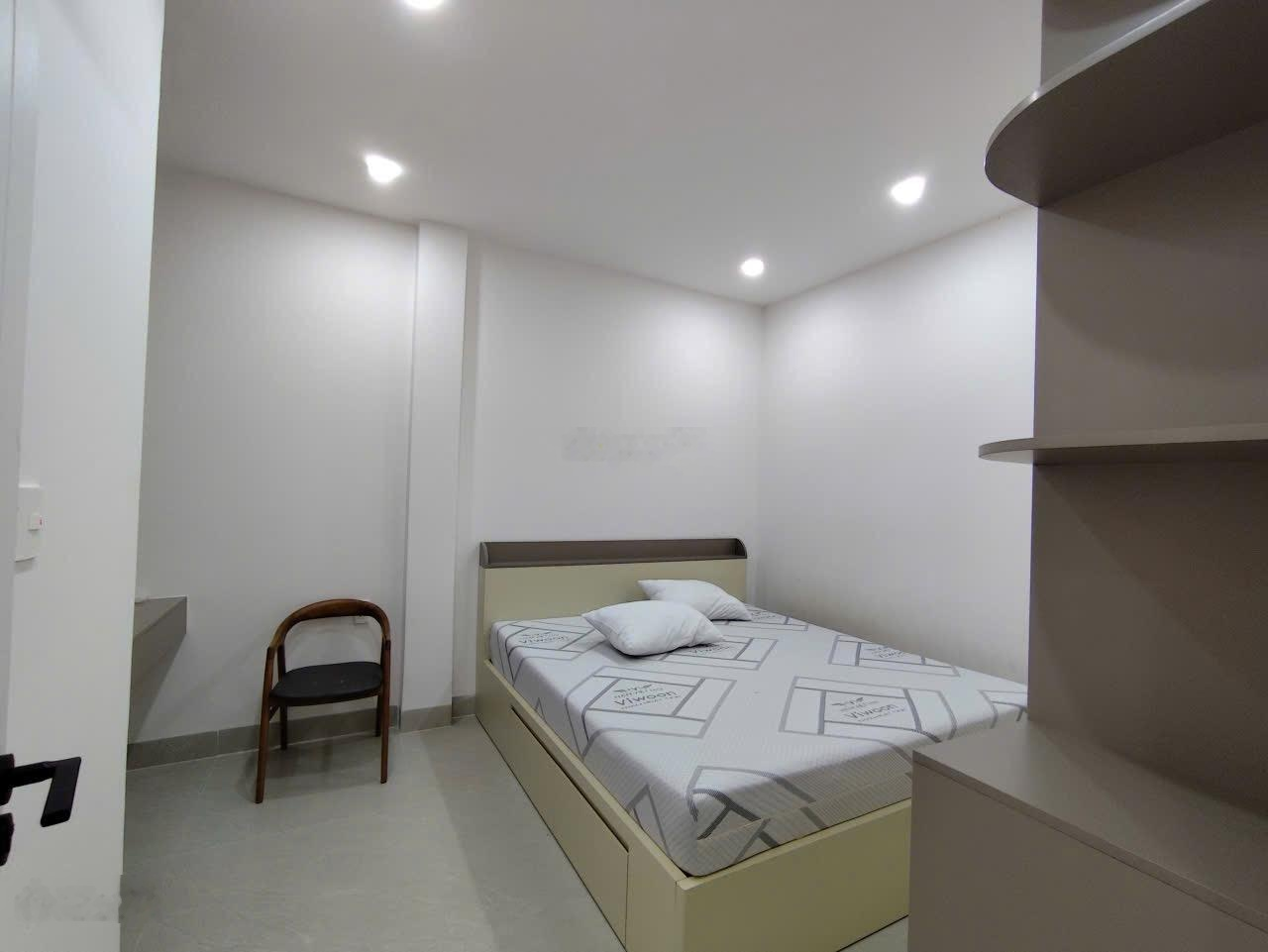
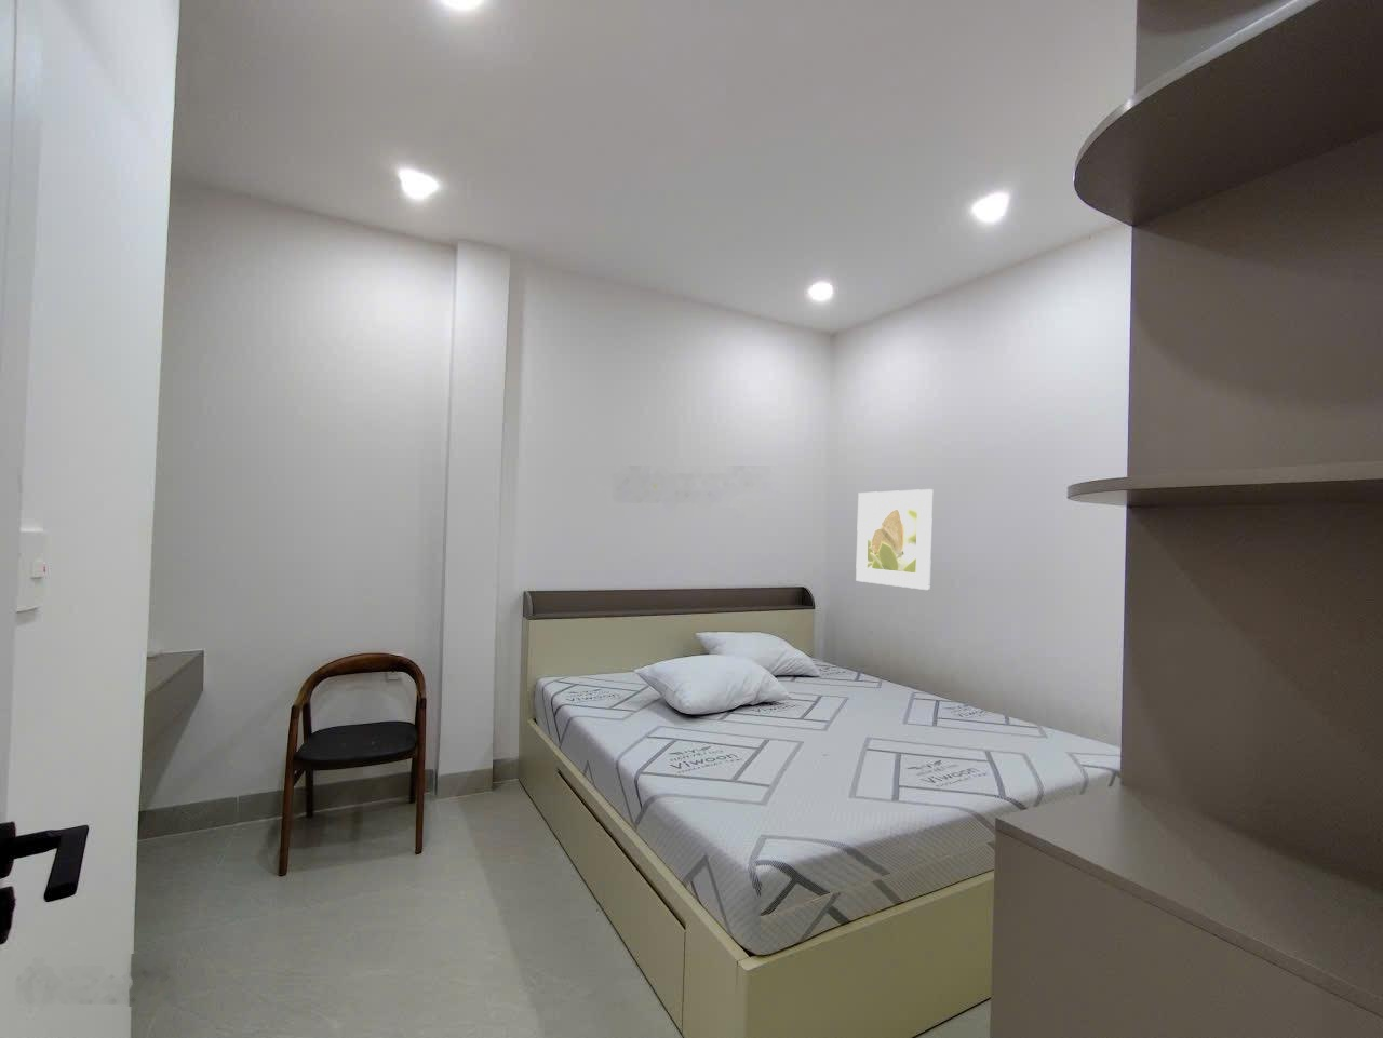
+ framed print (891, 538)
